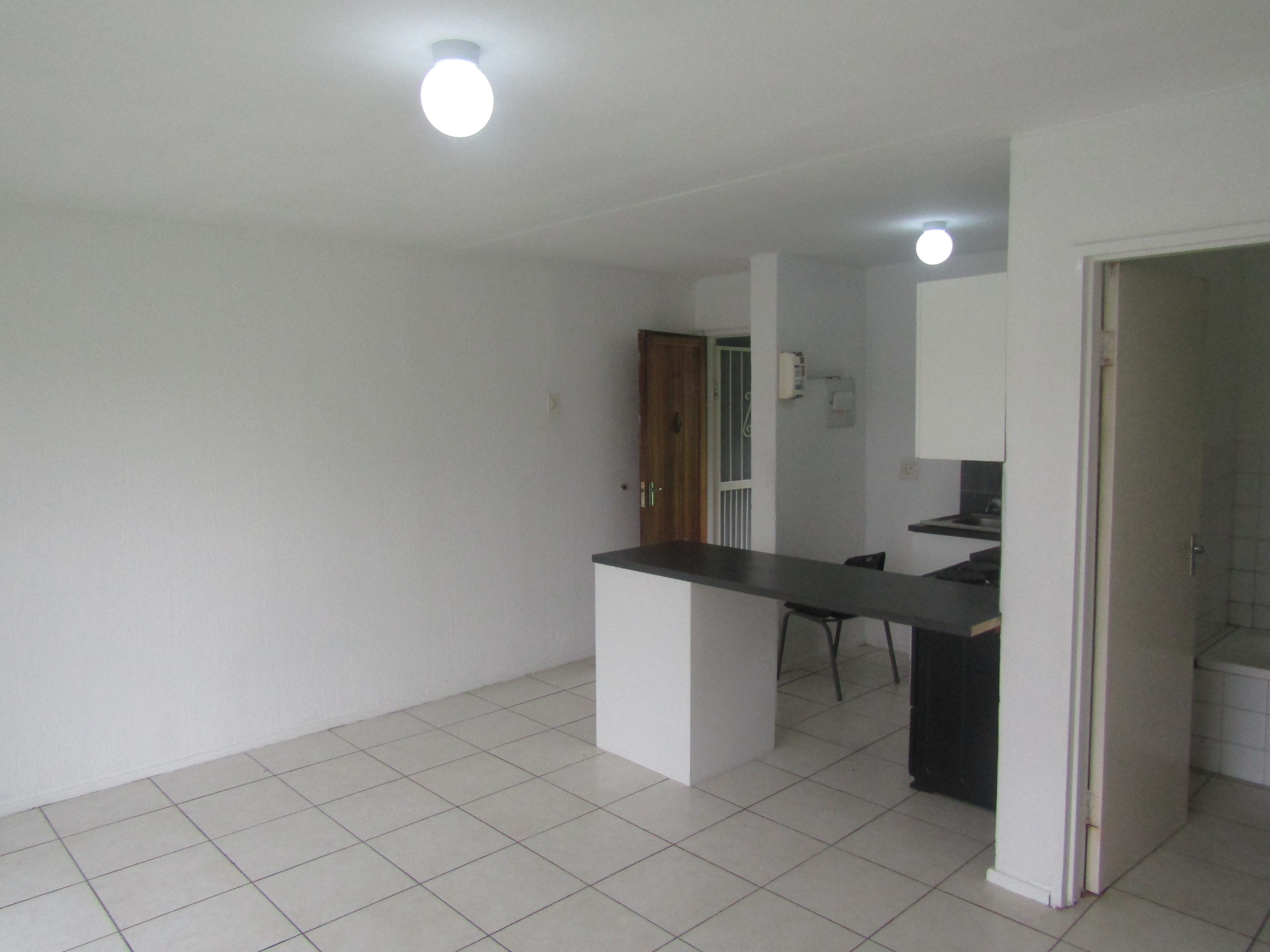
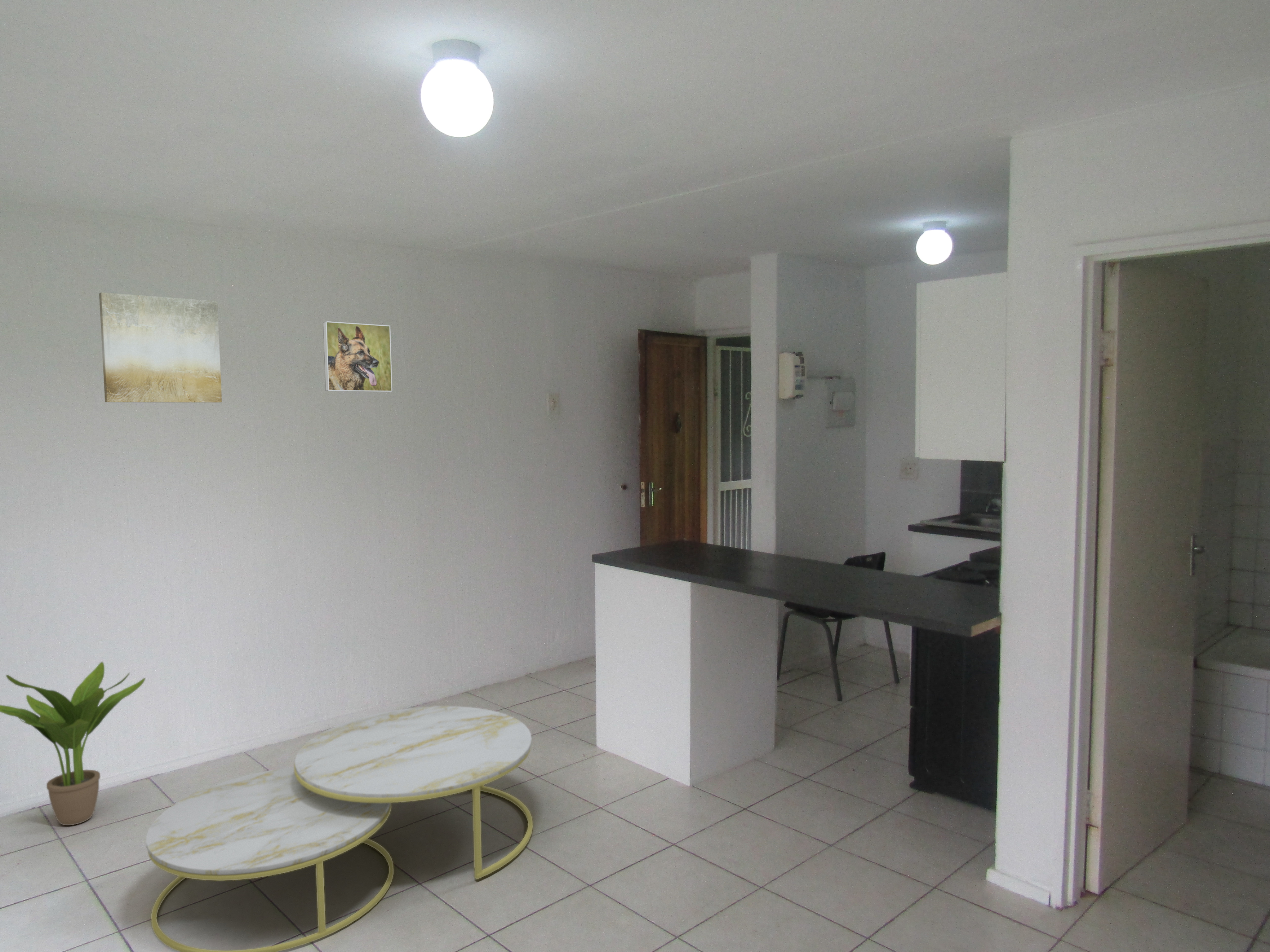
+ wall art (163, 350)
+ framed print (358, 358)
+ coffee table (357, 809)
+ potted plant (79, 741)
